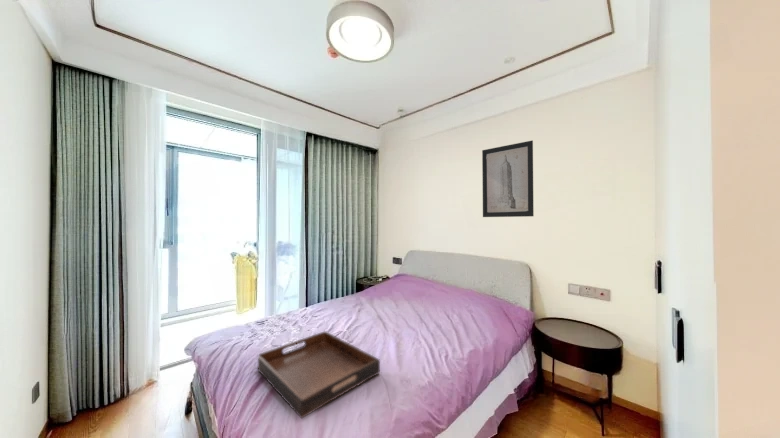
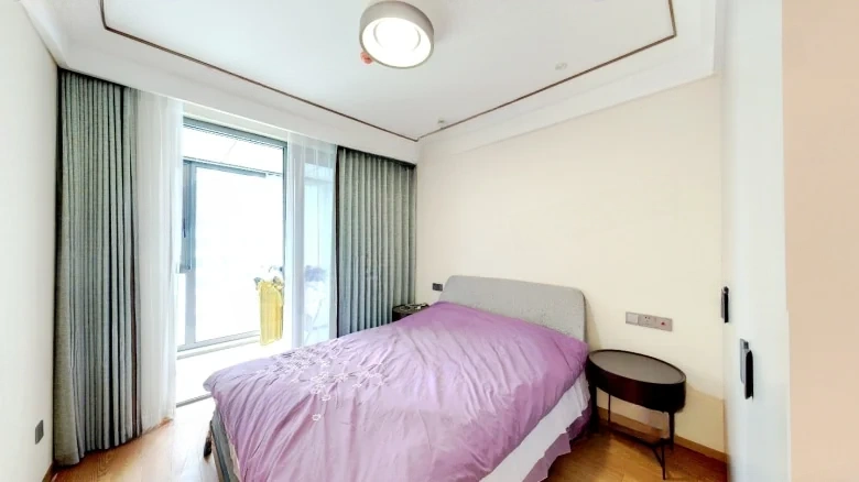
- serving tray (316, 363)
- wall art (506, 181)
